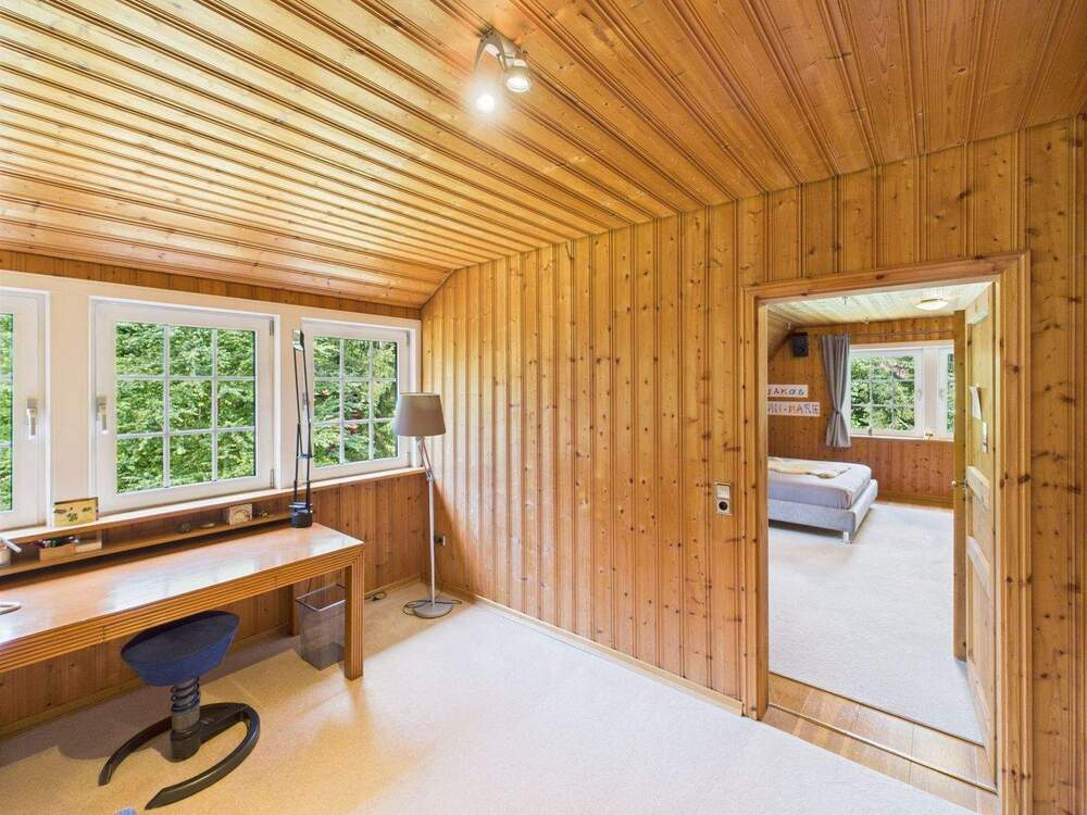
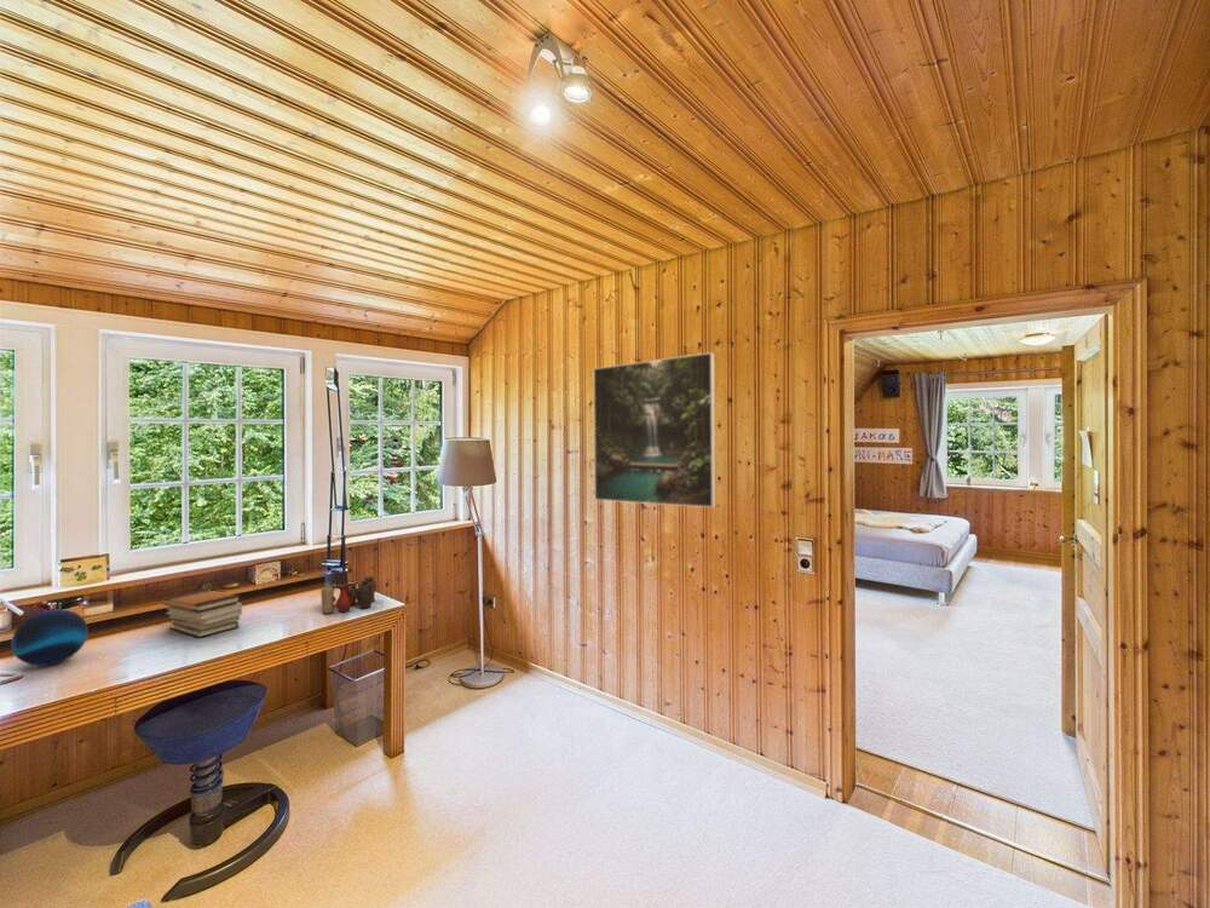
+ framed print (650, 432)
+ book stack (203, 611)
+ vase (348, 592)
+ decorative orb (51, 637)
